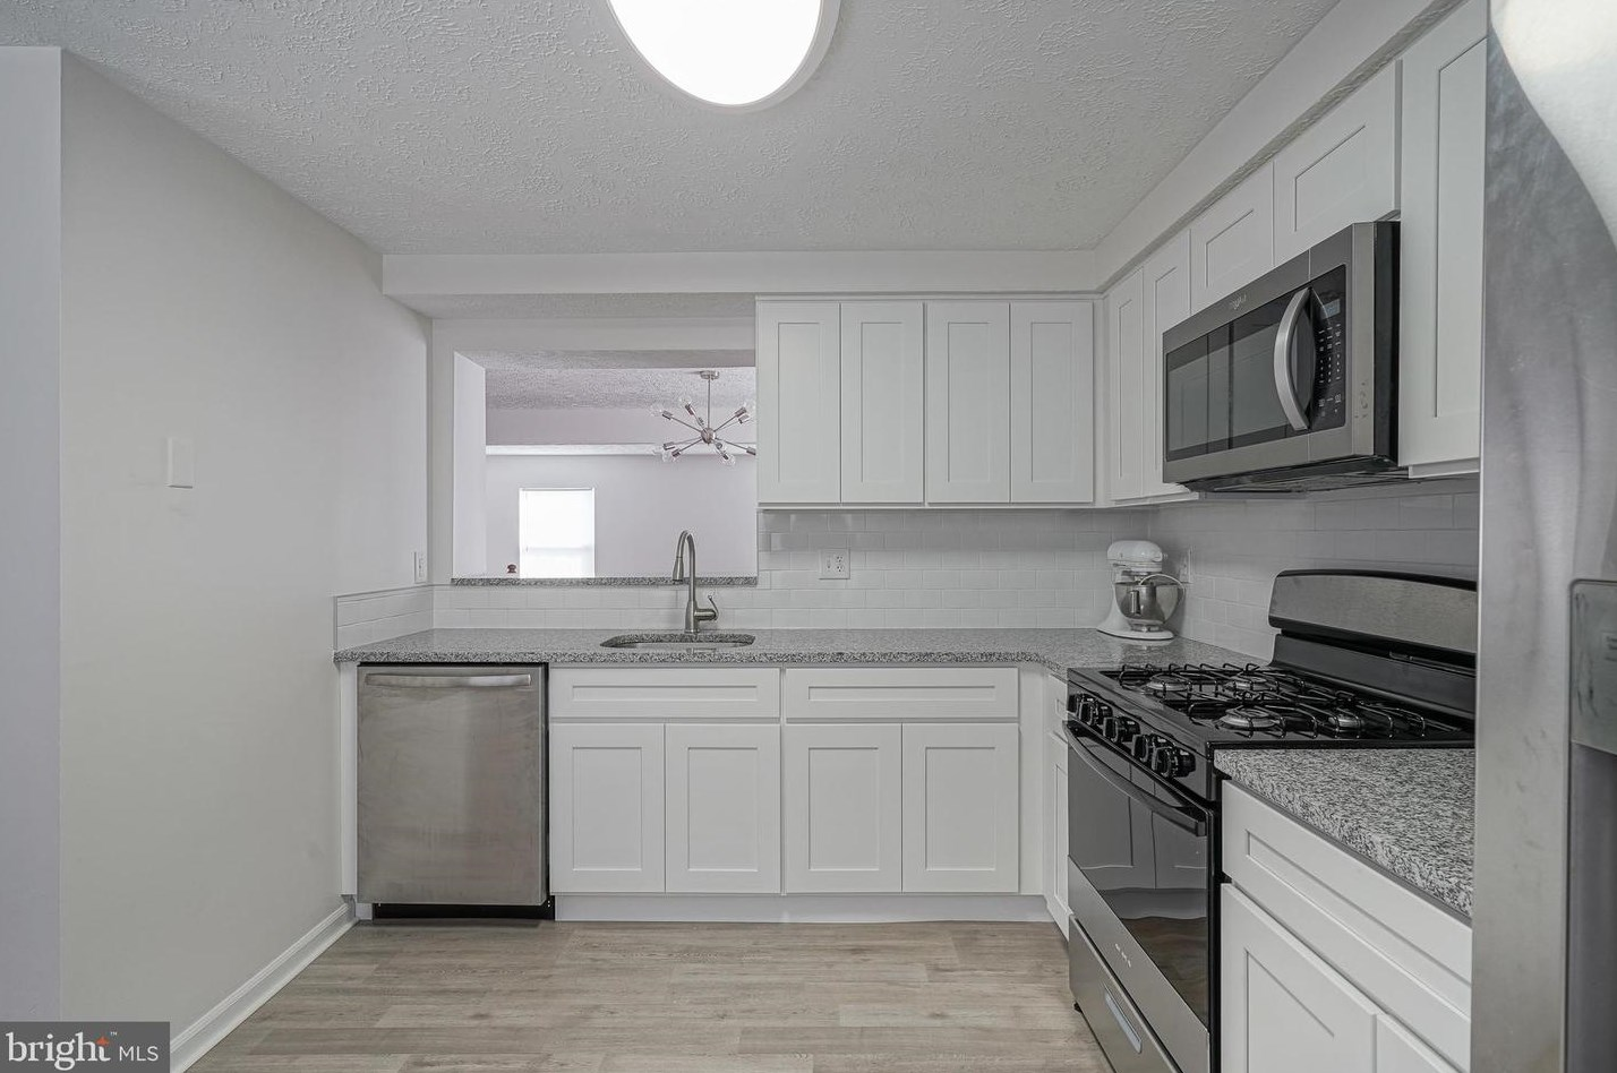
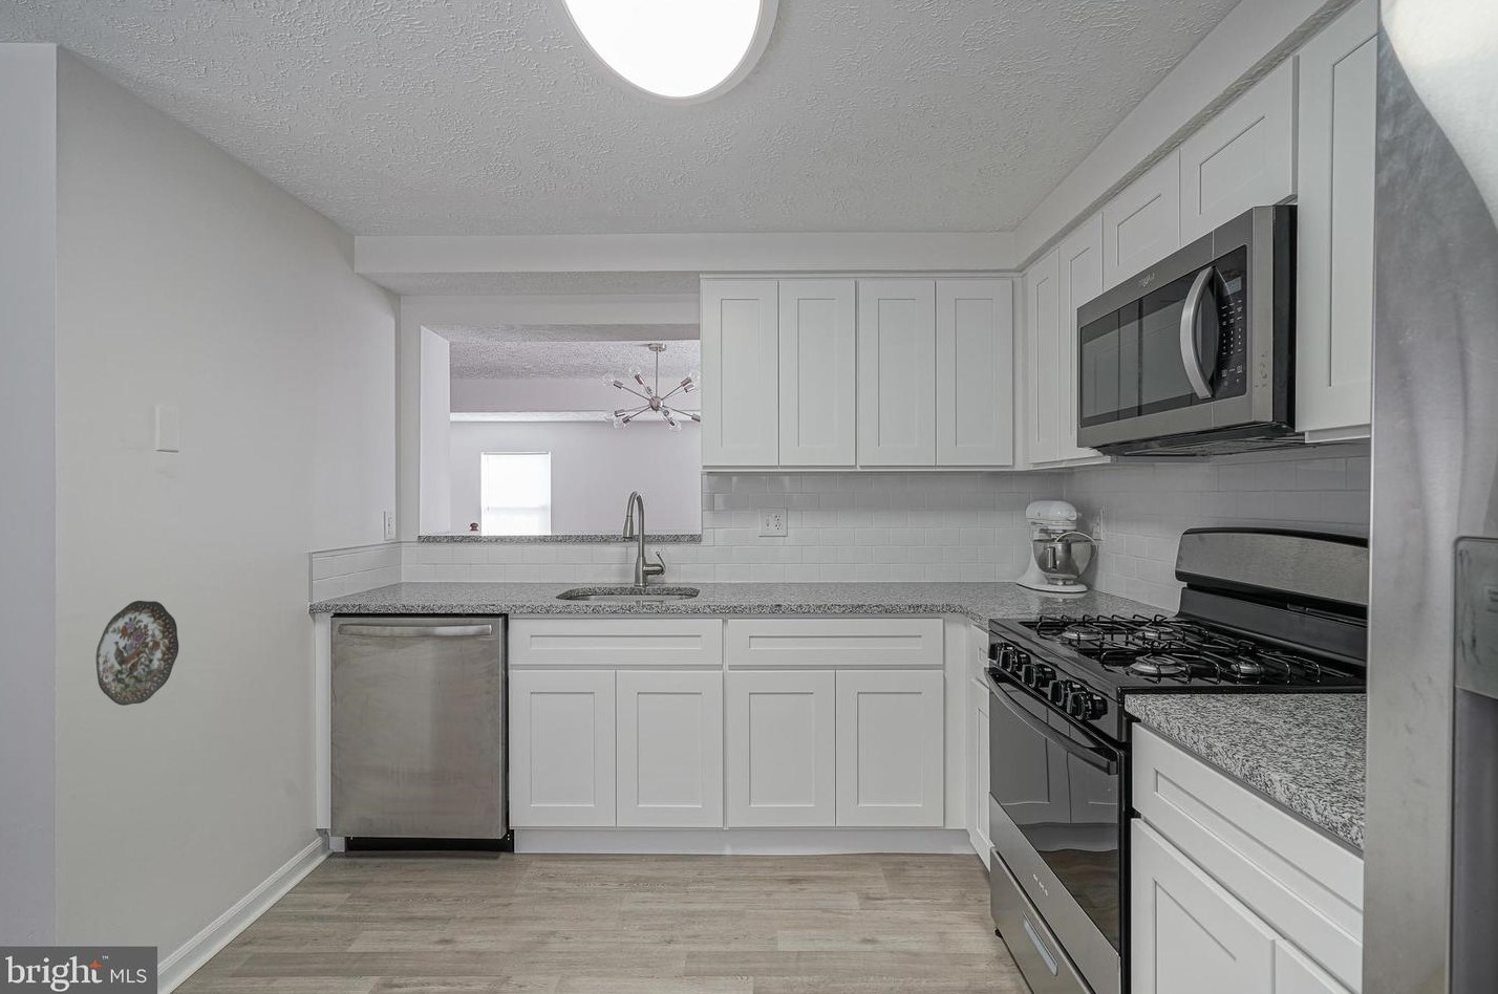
+ decorative plate (135, 651)
